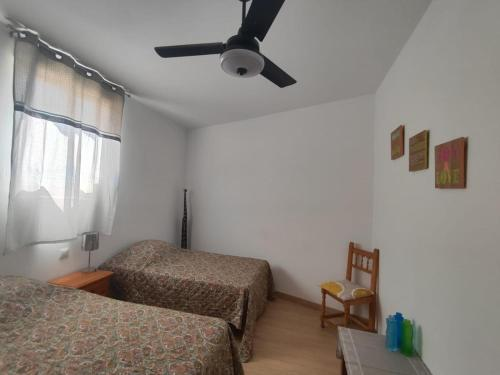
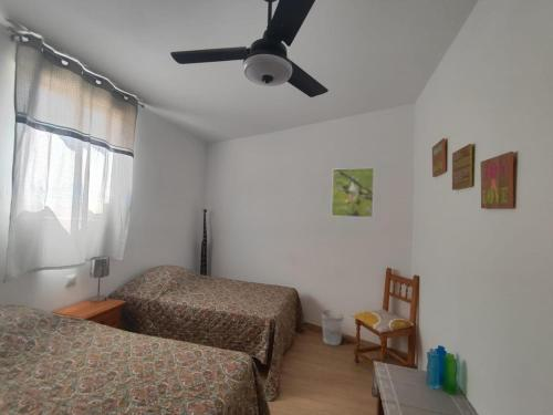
+ wastebasket (332, 328)
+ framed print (352, 193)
